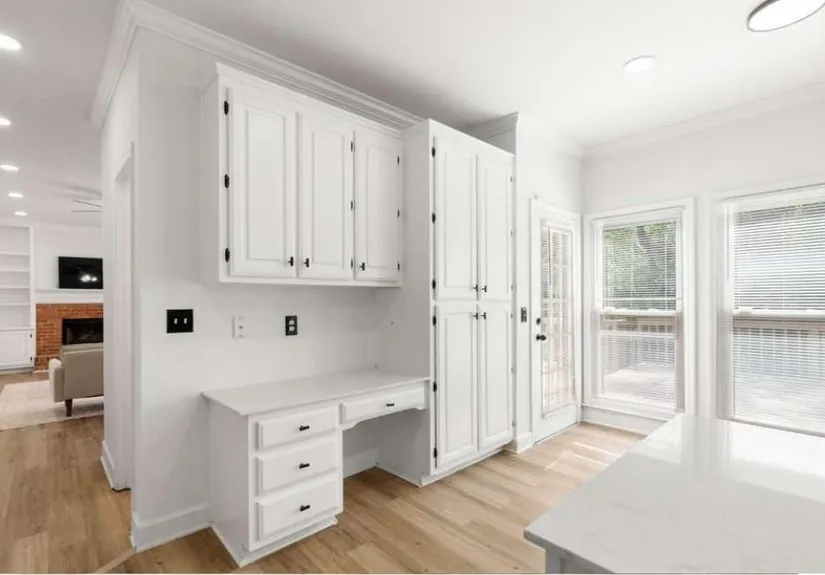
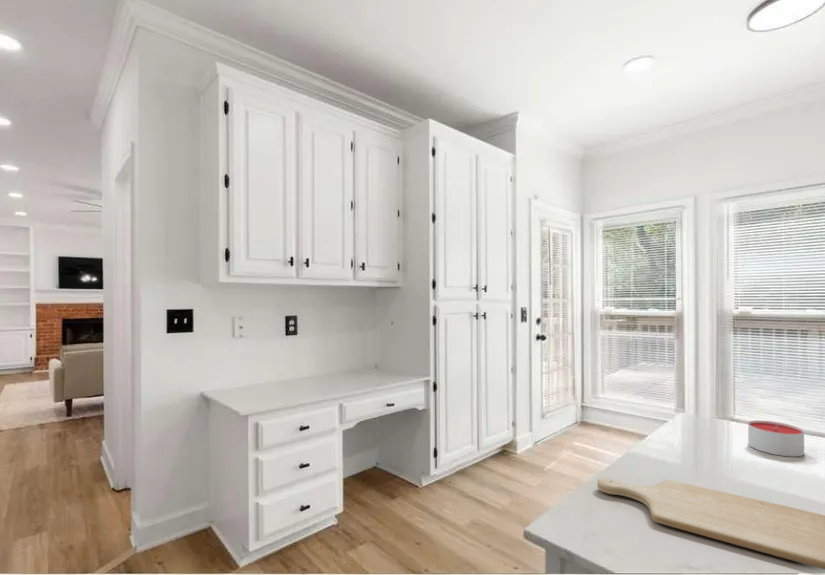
+ candle (775, 436)
+ chopping board (705, 509)
